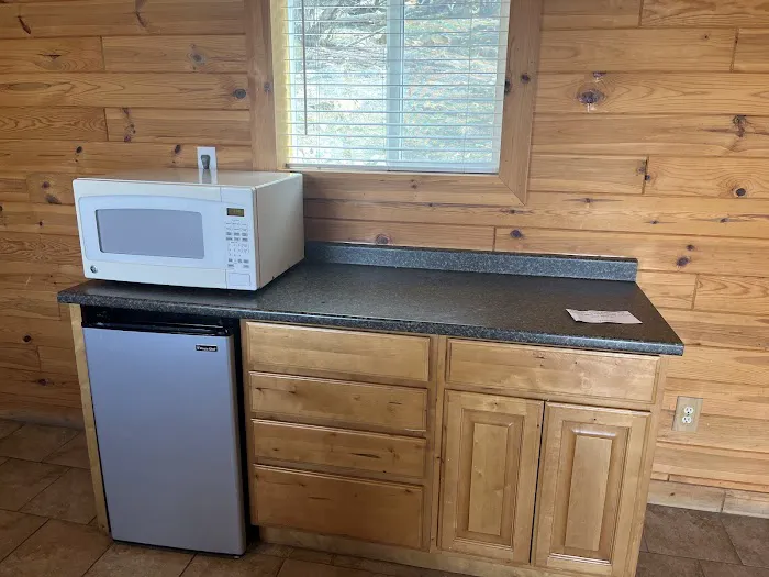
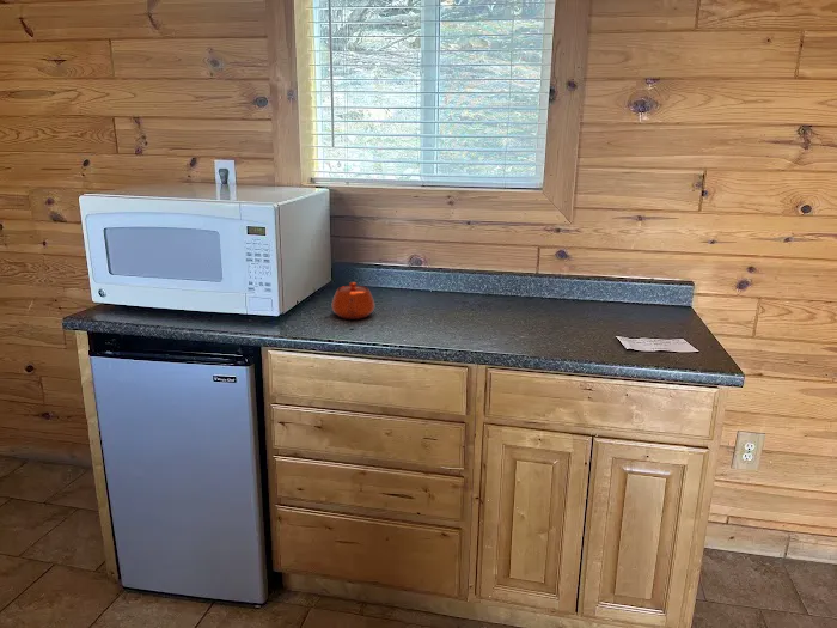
+ teapot (353, 299)
